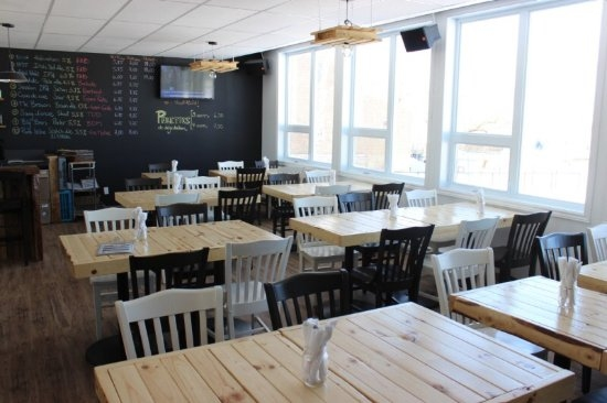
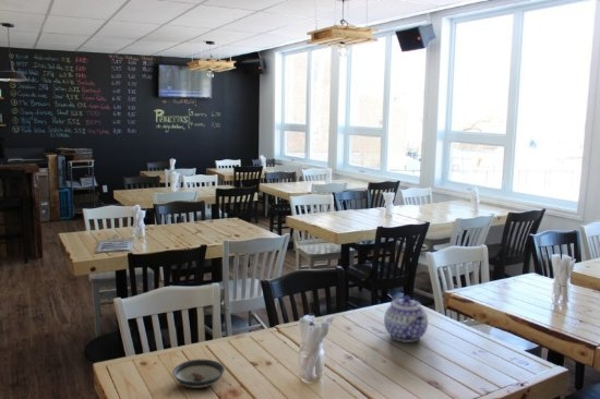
+ teapot (406, 316)
+ saucer (199, 375)
